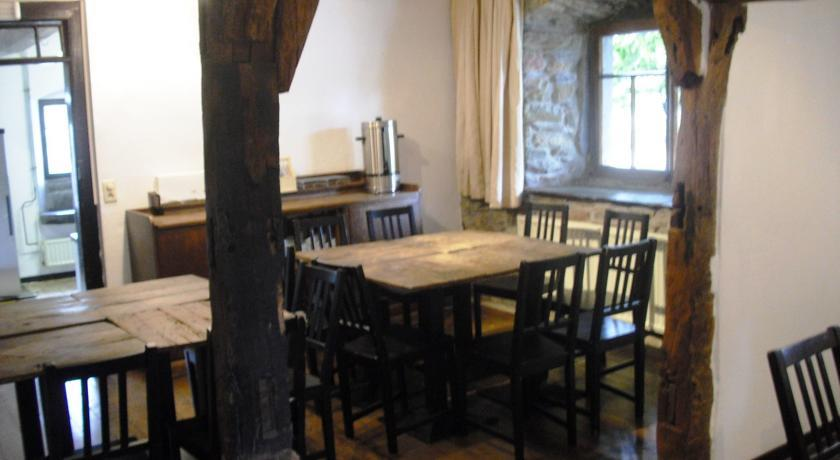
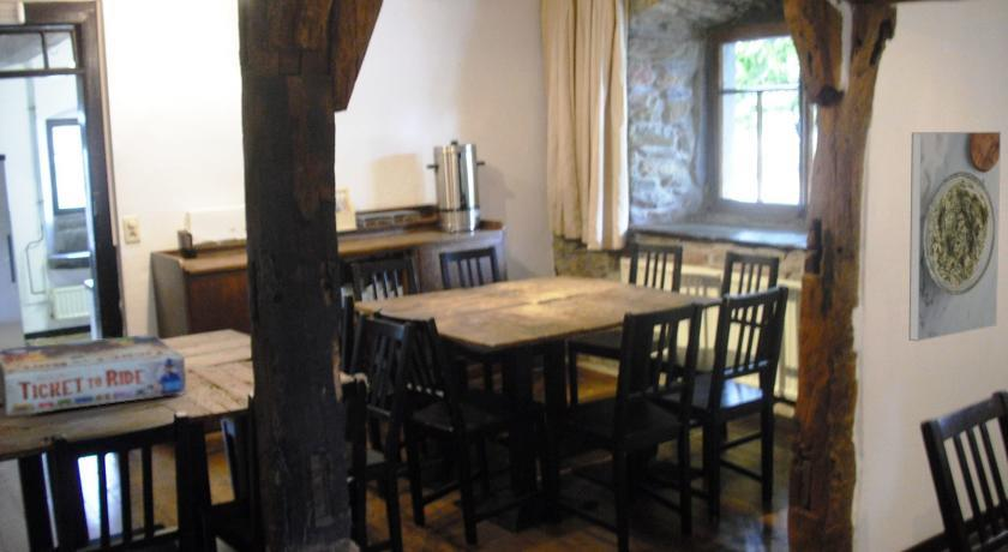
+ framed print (955, 233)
+ board game (88, 371)
